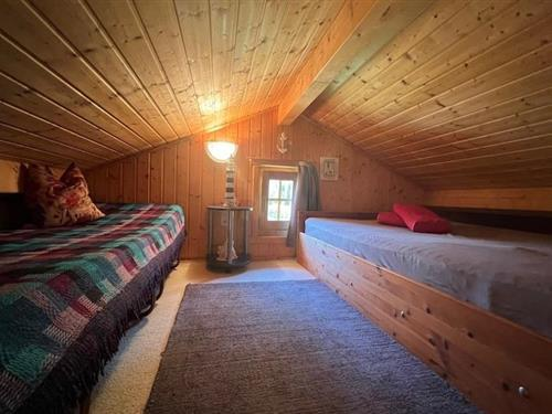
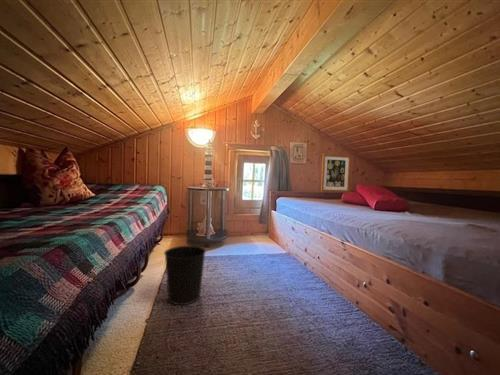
+ wall art (336, 173)
+ wastebasket (184, 274)
